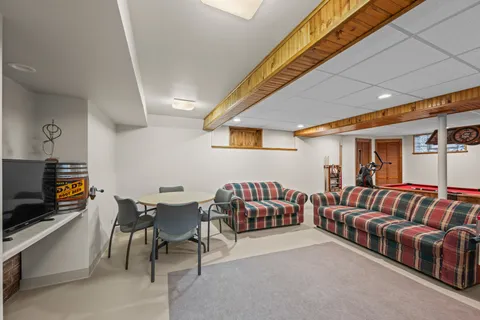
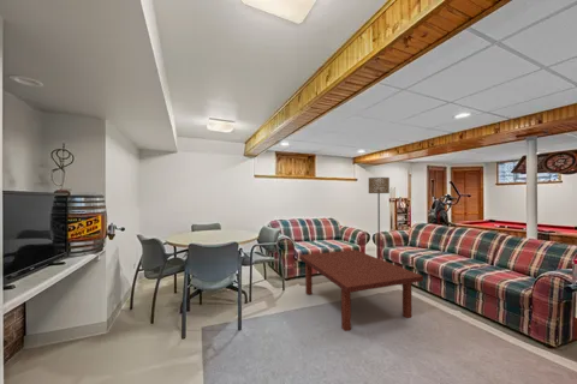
+ floor lamp (379, 227)
+ coffee table (352, 283)
